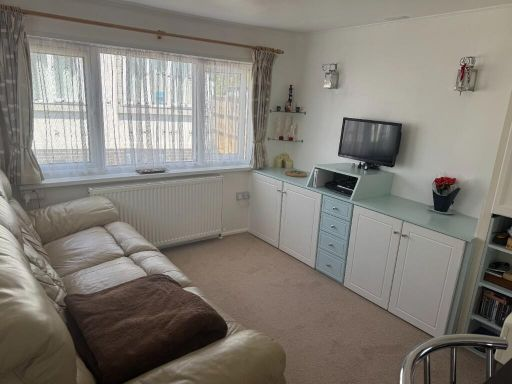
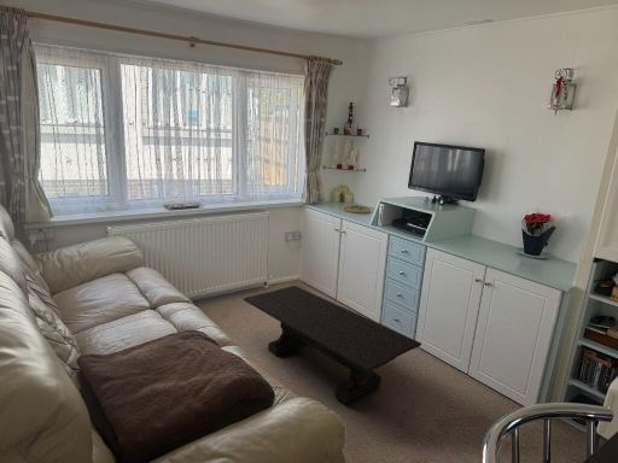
+ coffee table (321, 342)
